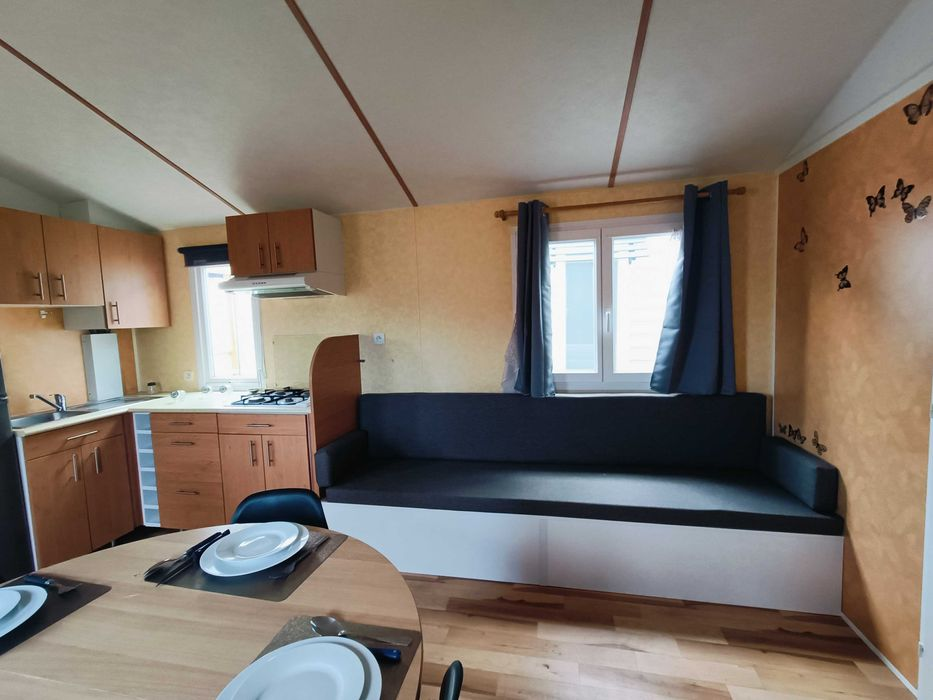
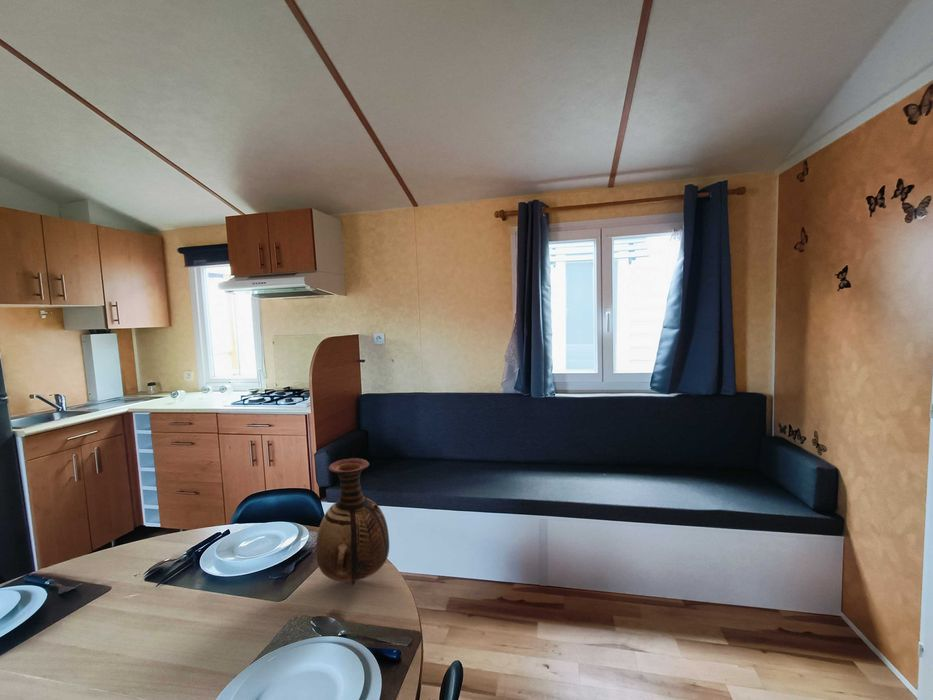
+ vase (352, 521)
